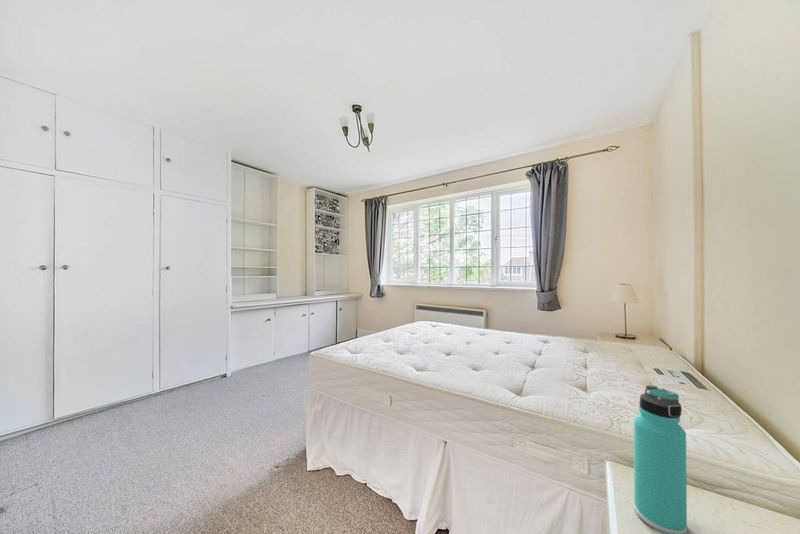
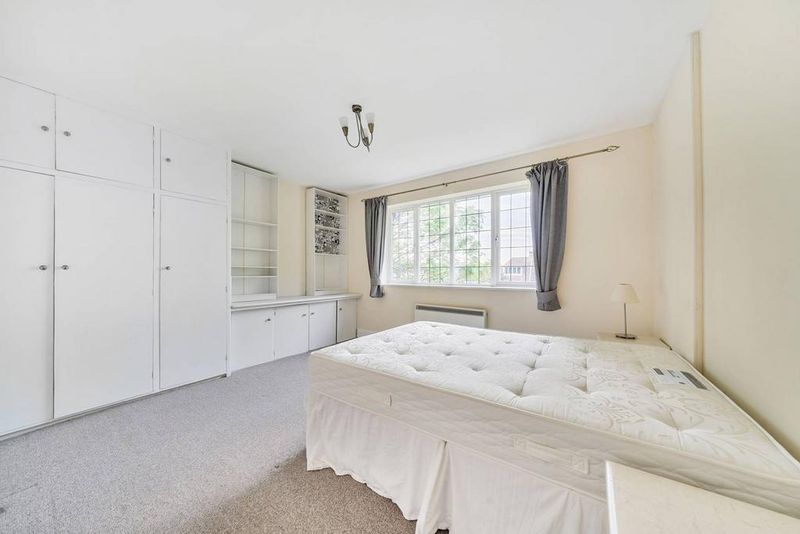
- thermos bottle (659, 453)
